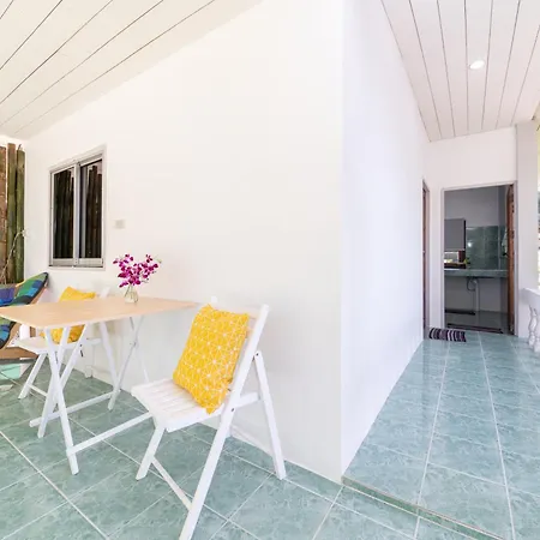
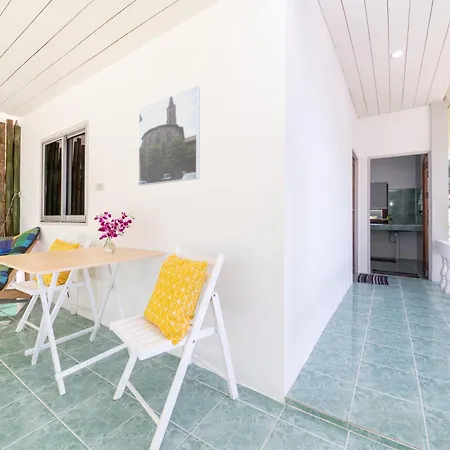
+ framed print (166, 140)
